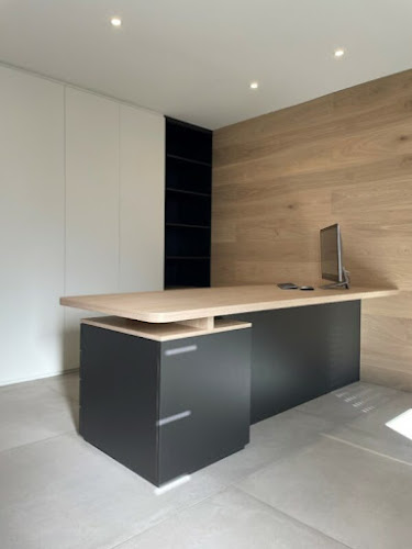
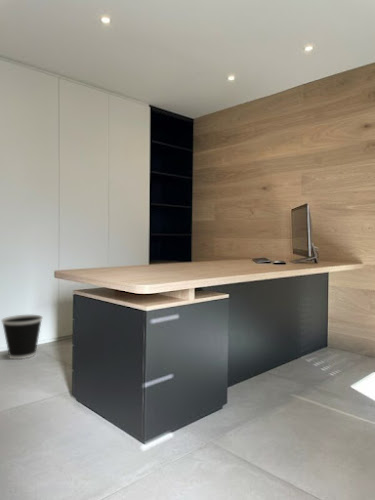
+ wastebasket (22, 336)
